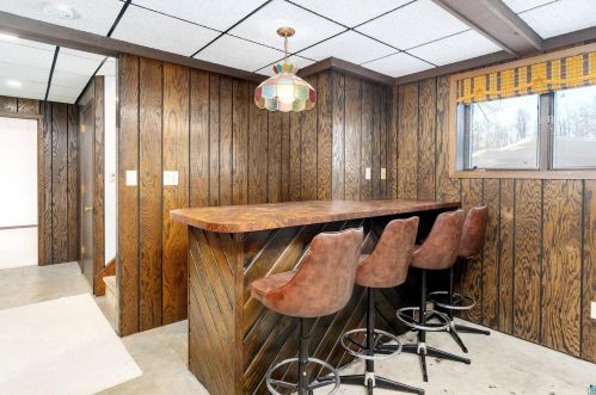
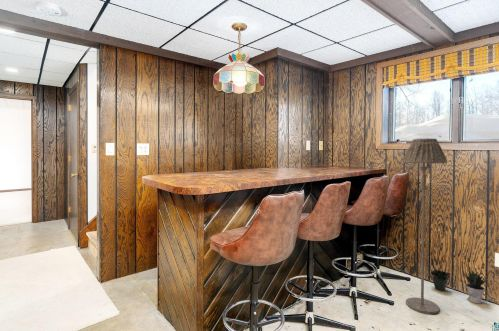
+ potted plant (473, 284)
+ potted plant (439, 272)
+ floor lamp (423, 223)
